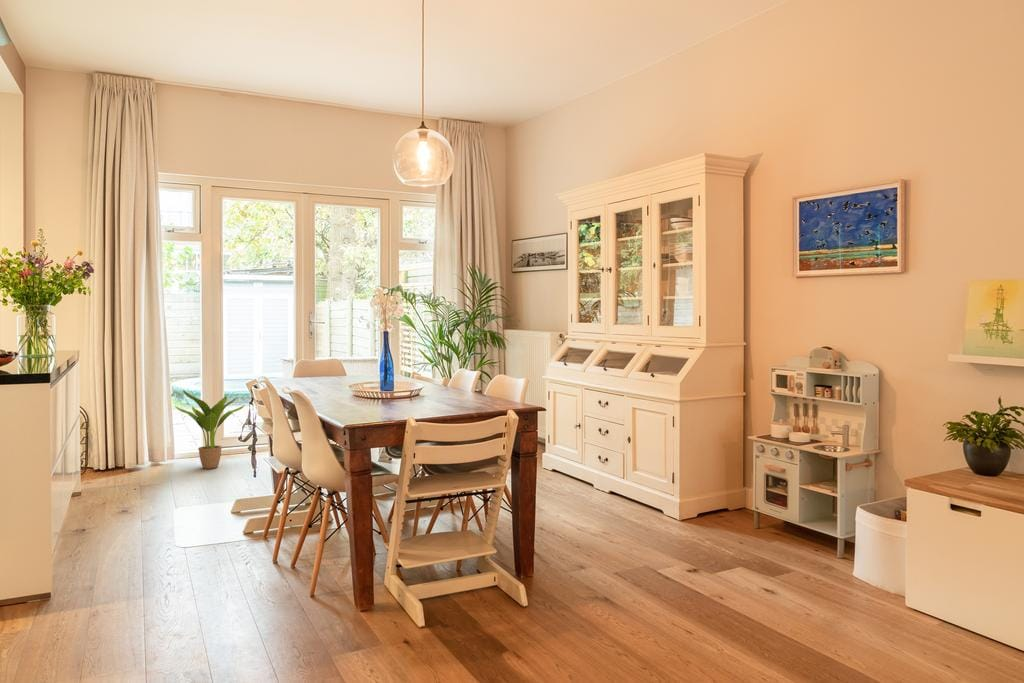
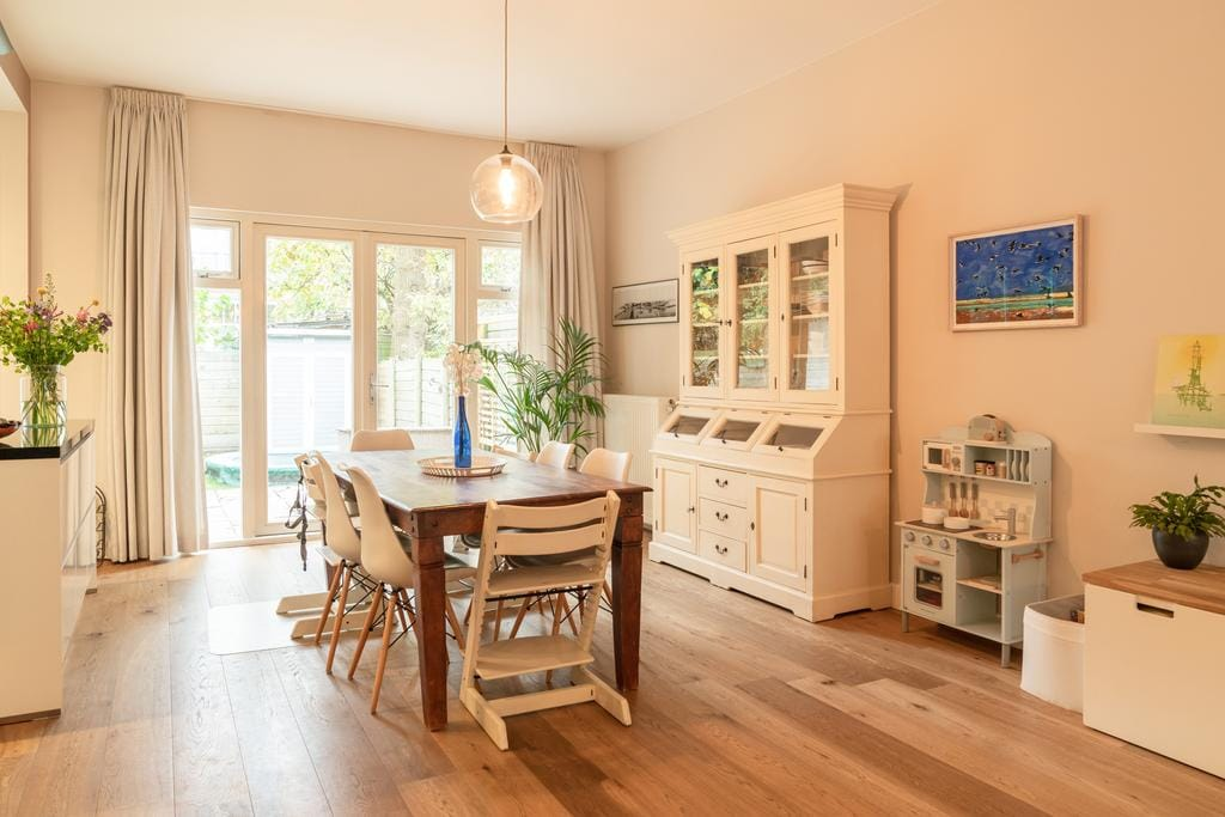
- potted plant (212, 428)
